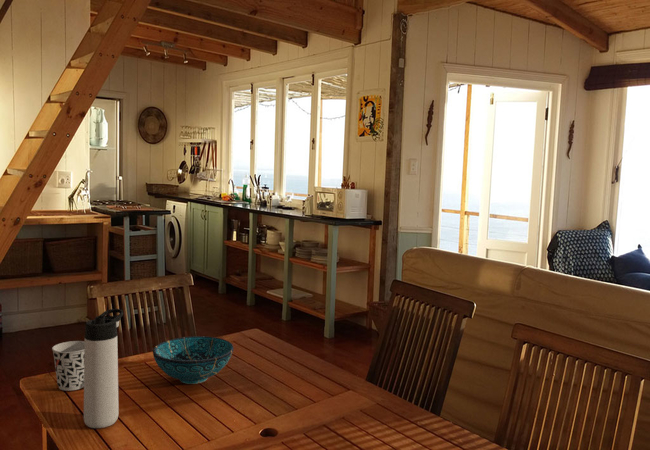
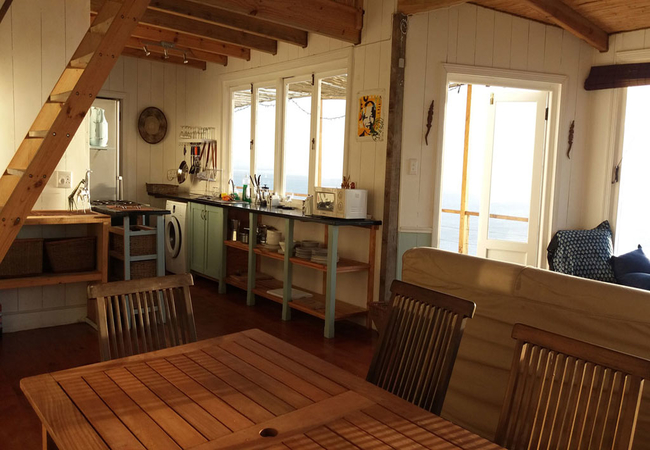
- decorative bowl (193, 363)
- cup (72, 366)
- thermos bottle (105, 367)
